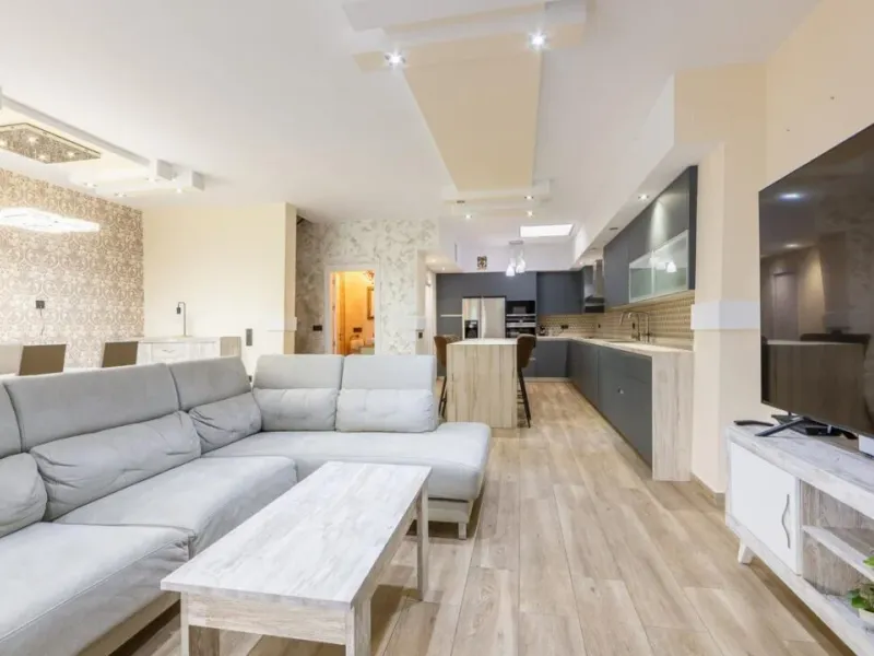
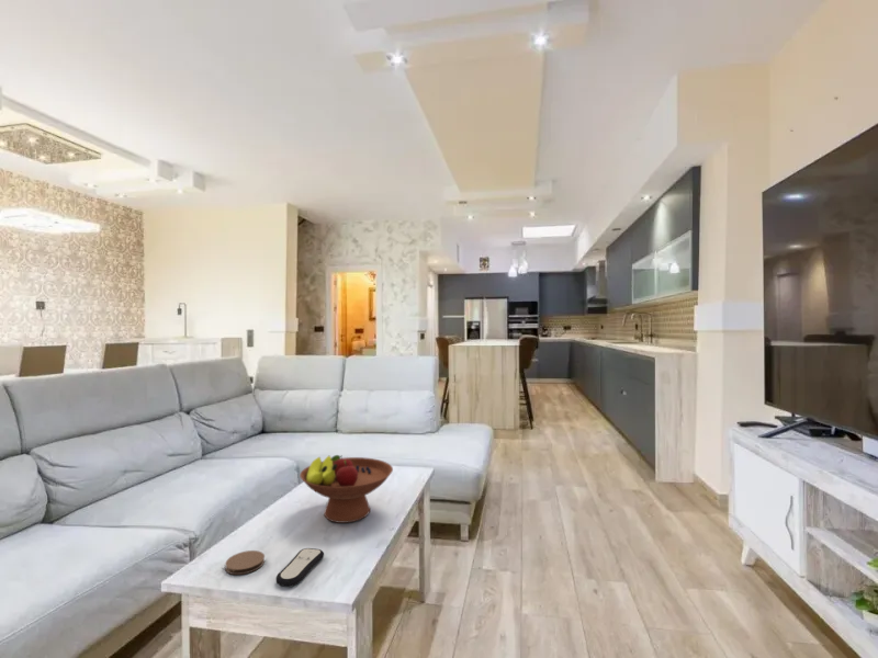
+ fruit bowl (347, 484)
+ remote control (300, 566)
+ coaster (245, 561)
